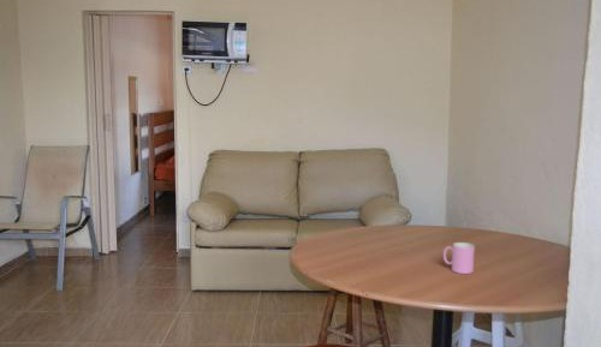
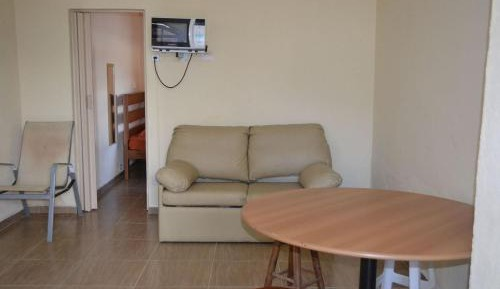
- cup (458, 257)
